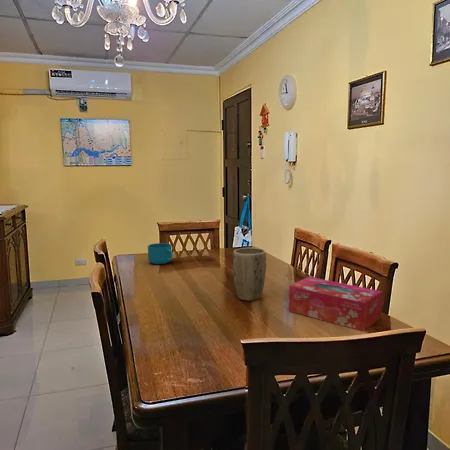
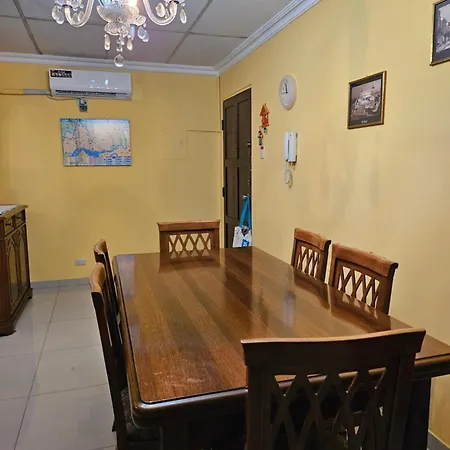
- tissue box (334, 301)
- plant pot (249, 274)
- cup (162, 254)
